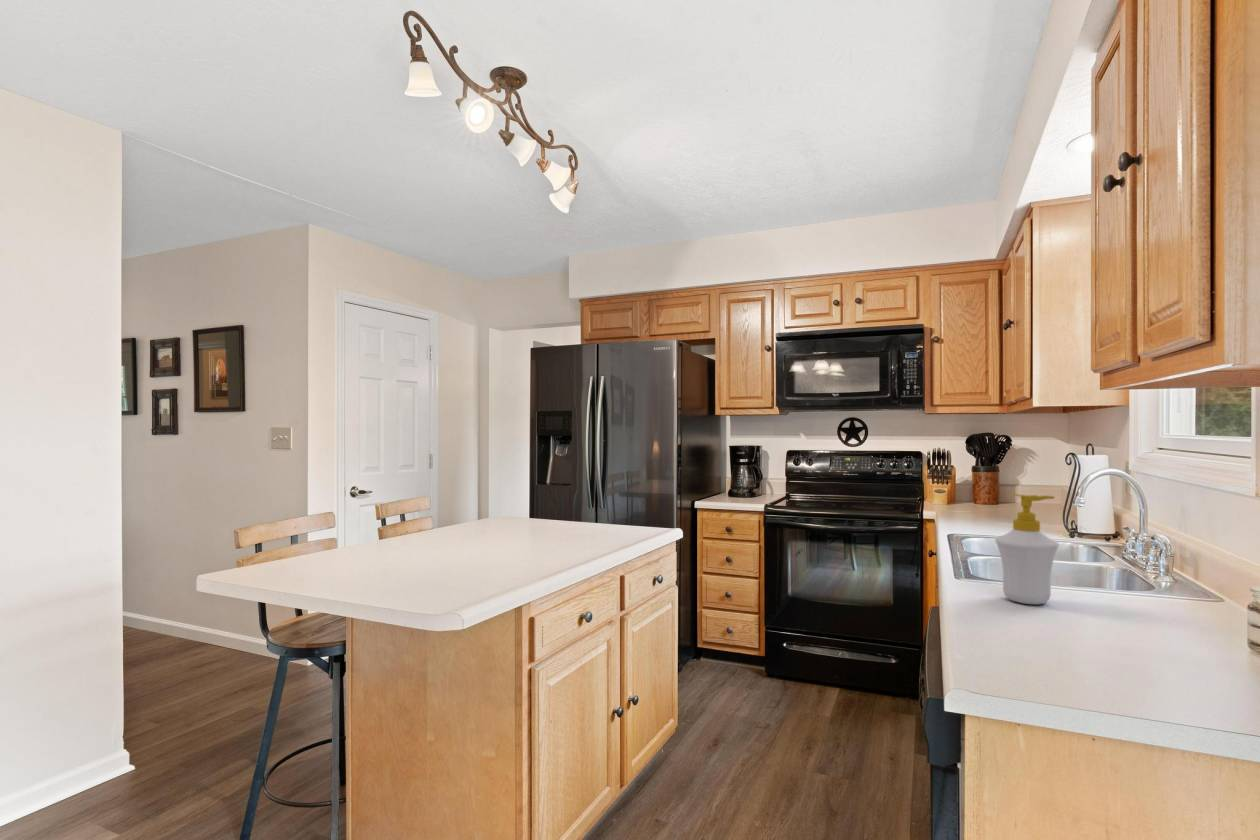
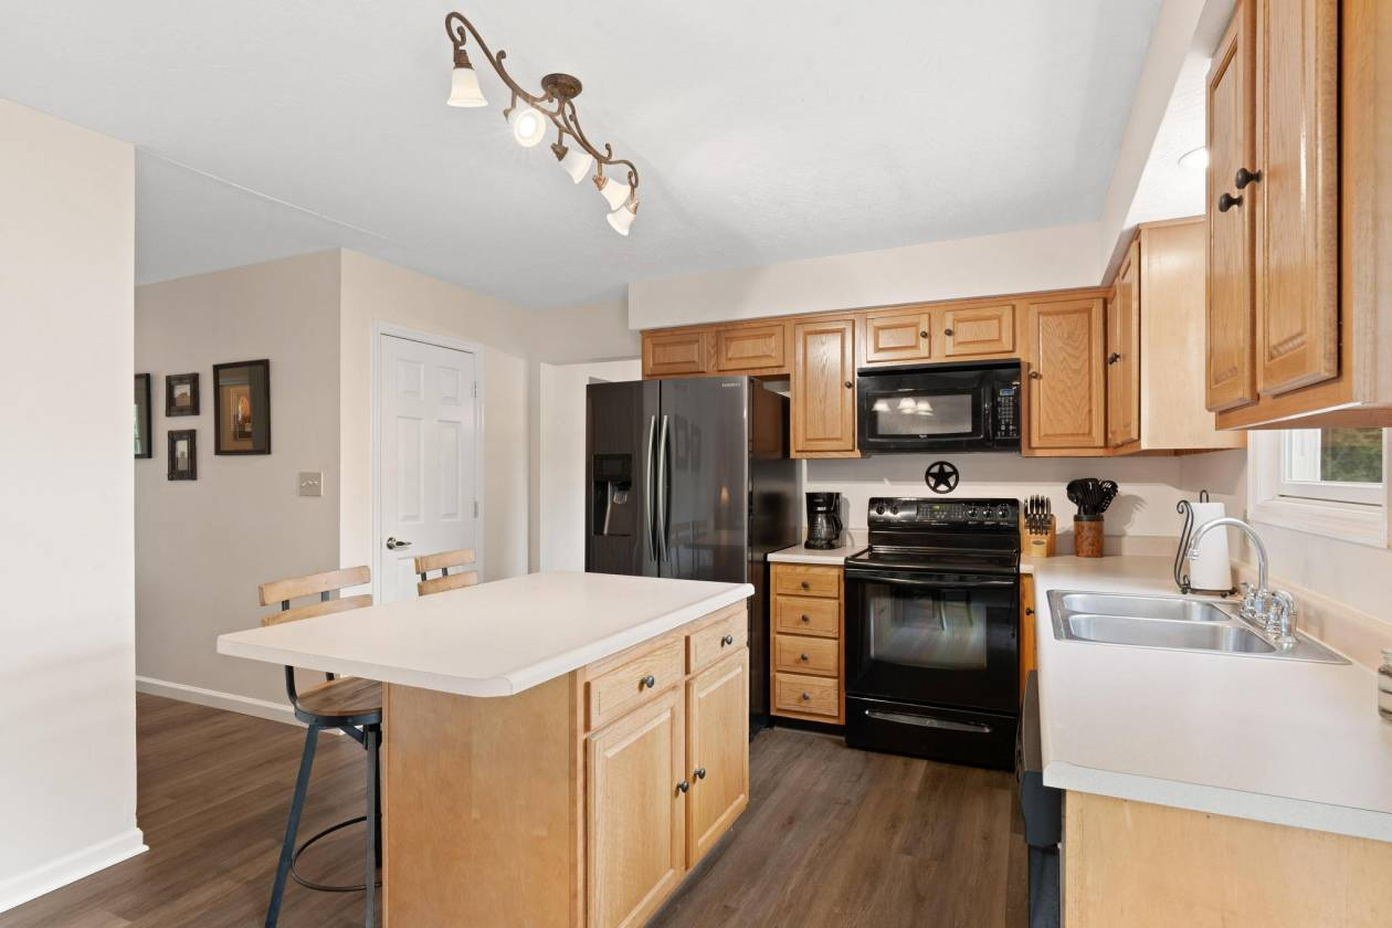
- soap bottle (1026, 547)
